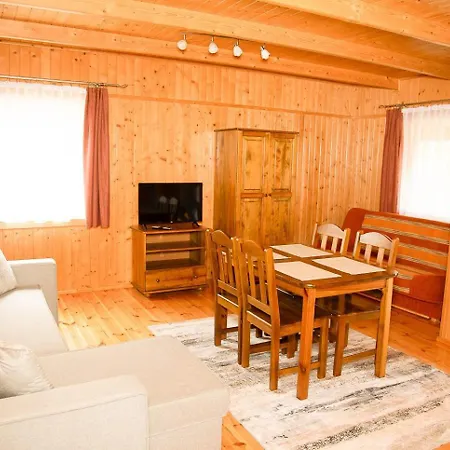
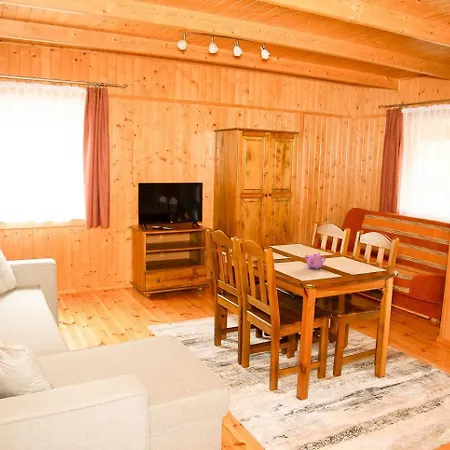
+ teapot (314, 260)
